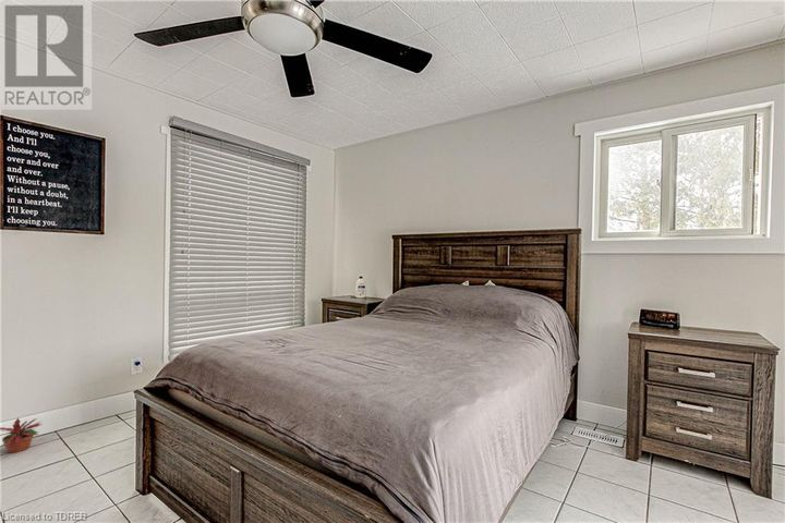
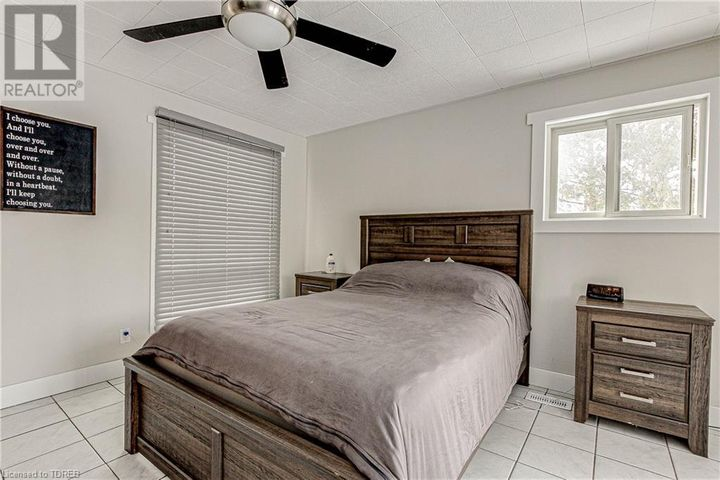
- potted plant (19, 431)
